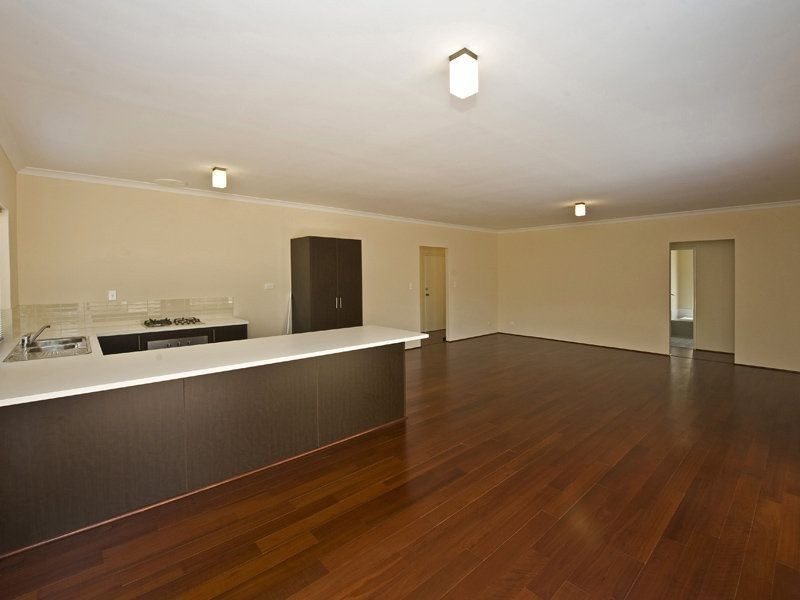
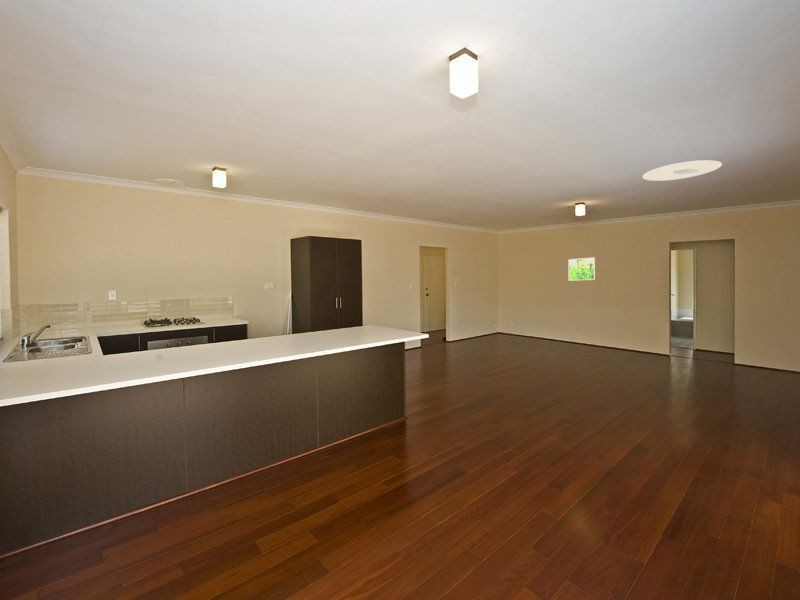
+ ceiling light (680, 168)
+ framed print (581, 269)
